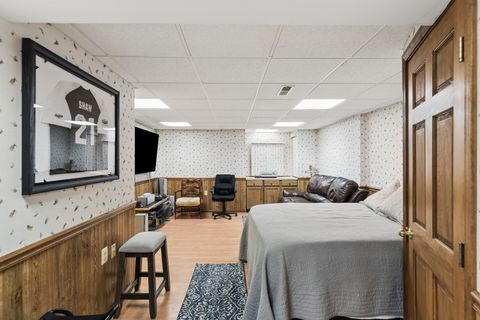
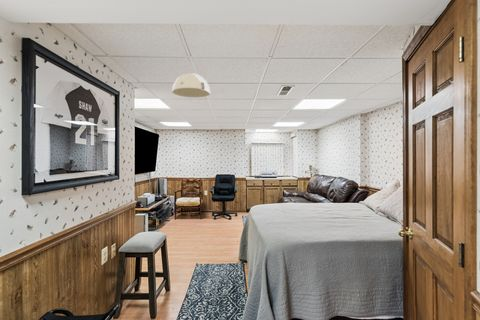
+ ceiling light (191, 83)
